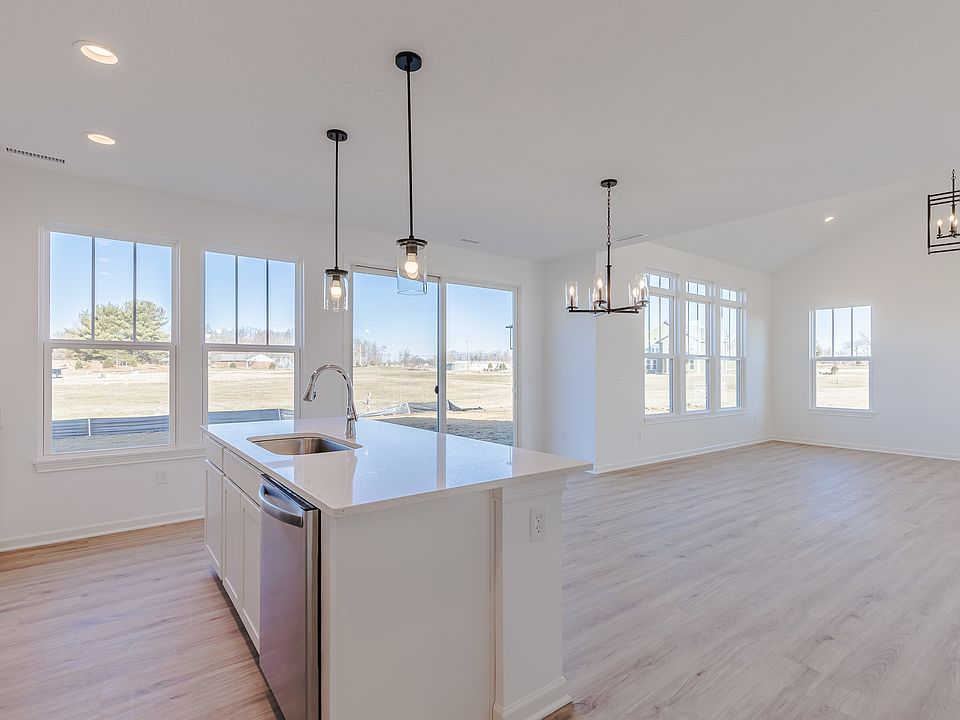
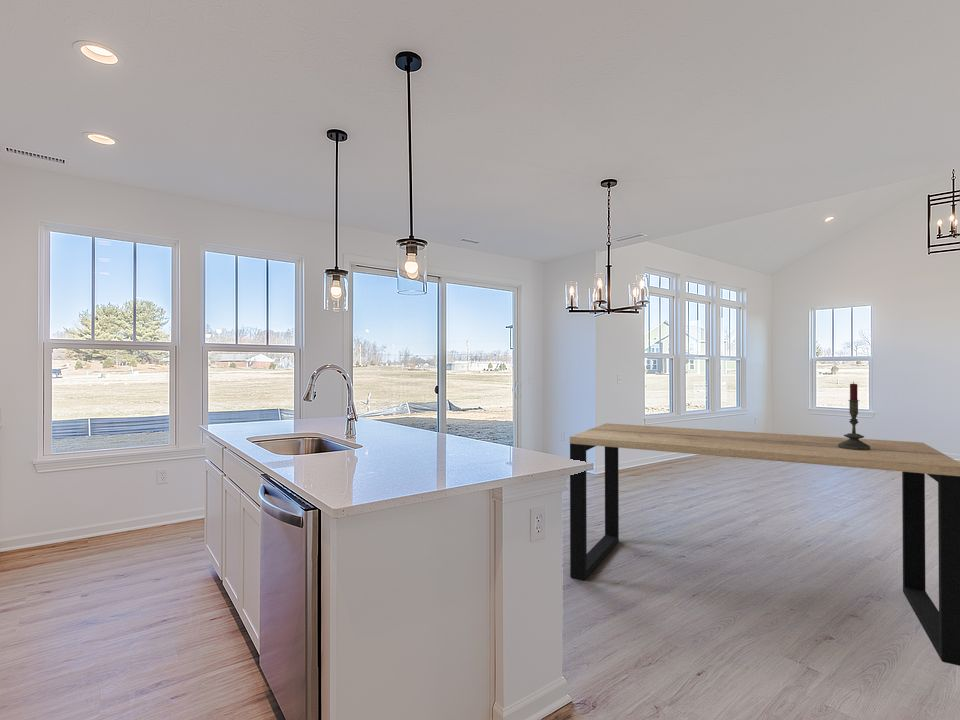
+ dining table (748, 458)
+ candle (853, 414)
